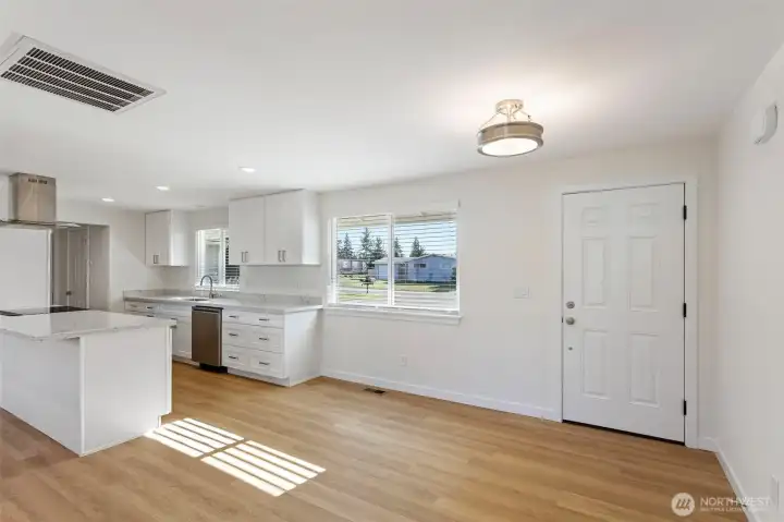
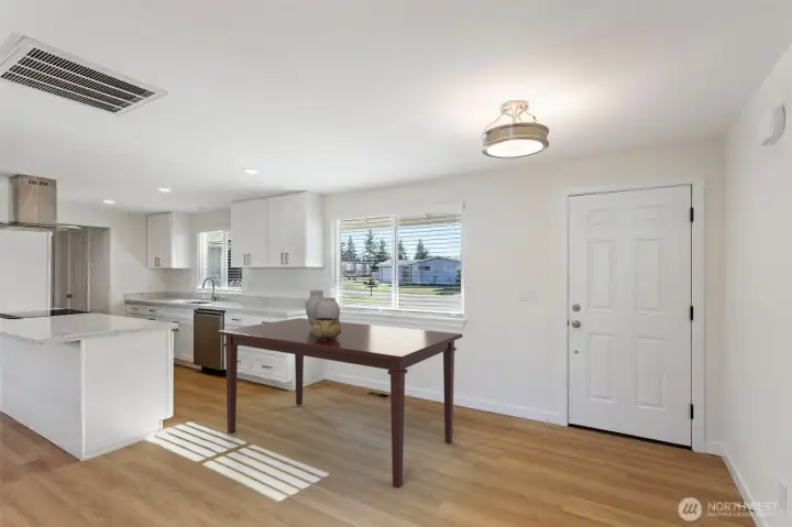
+ vase (322, 309)
+ decorative bowl (326, 328)
+ dining table (338, 361)
